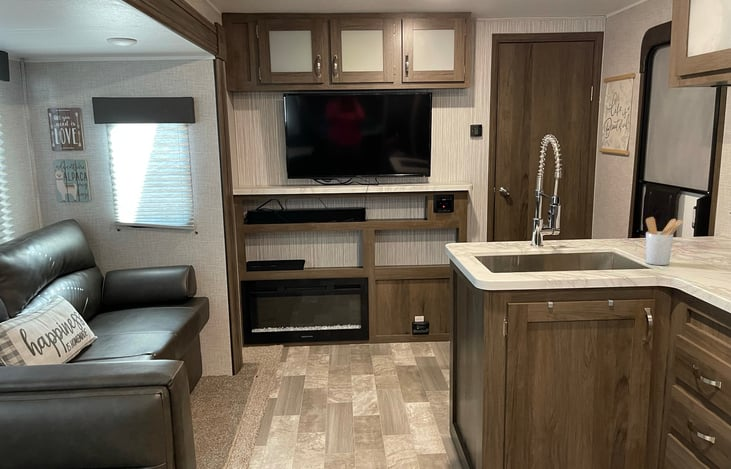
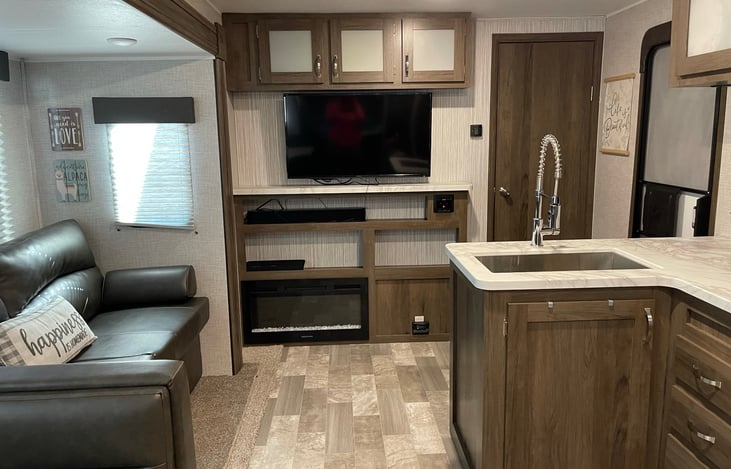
- utensil holder (664, 240)
